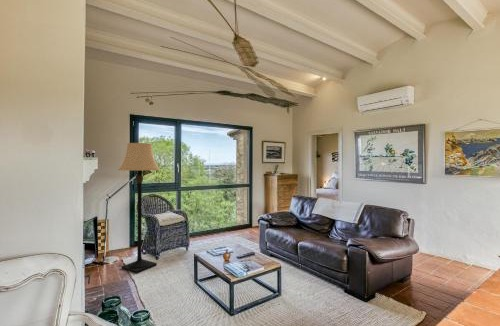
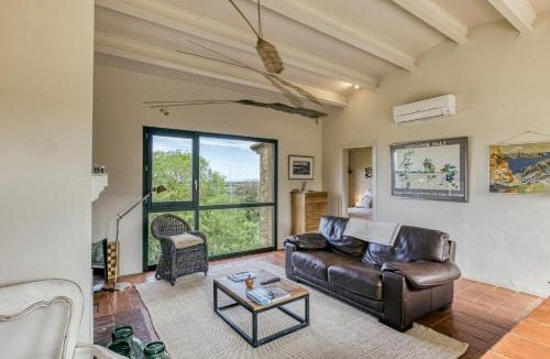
- lamp (139, 205)
